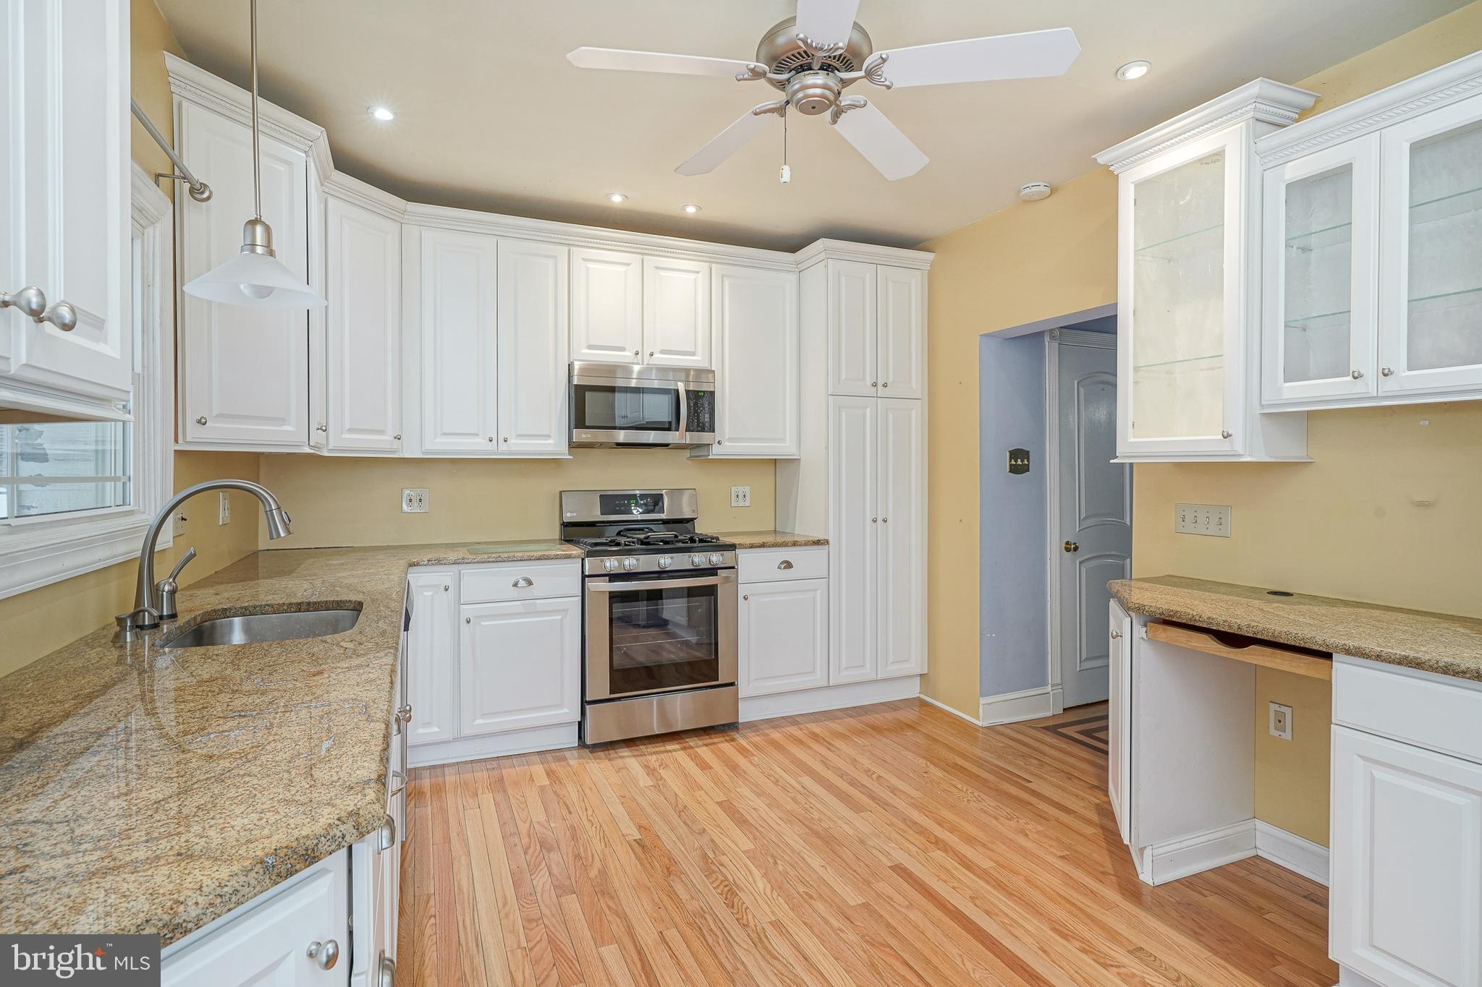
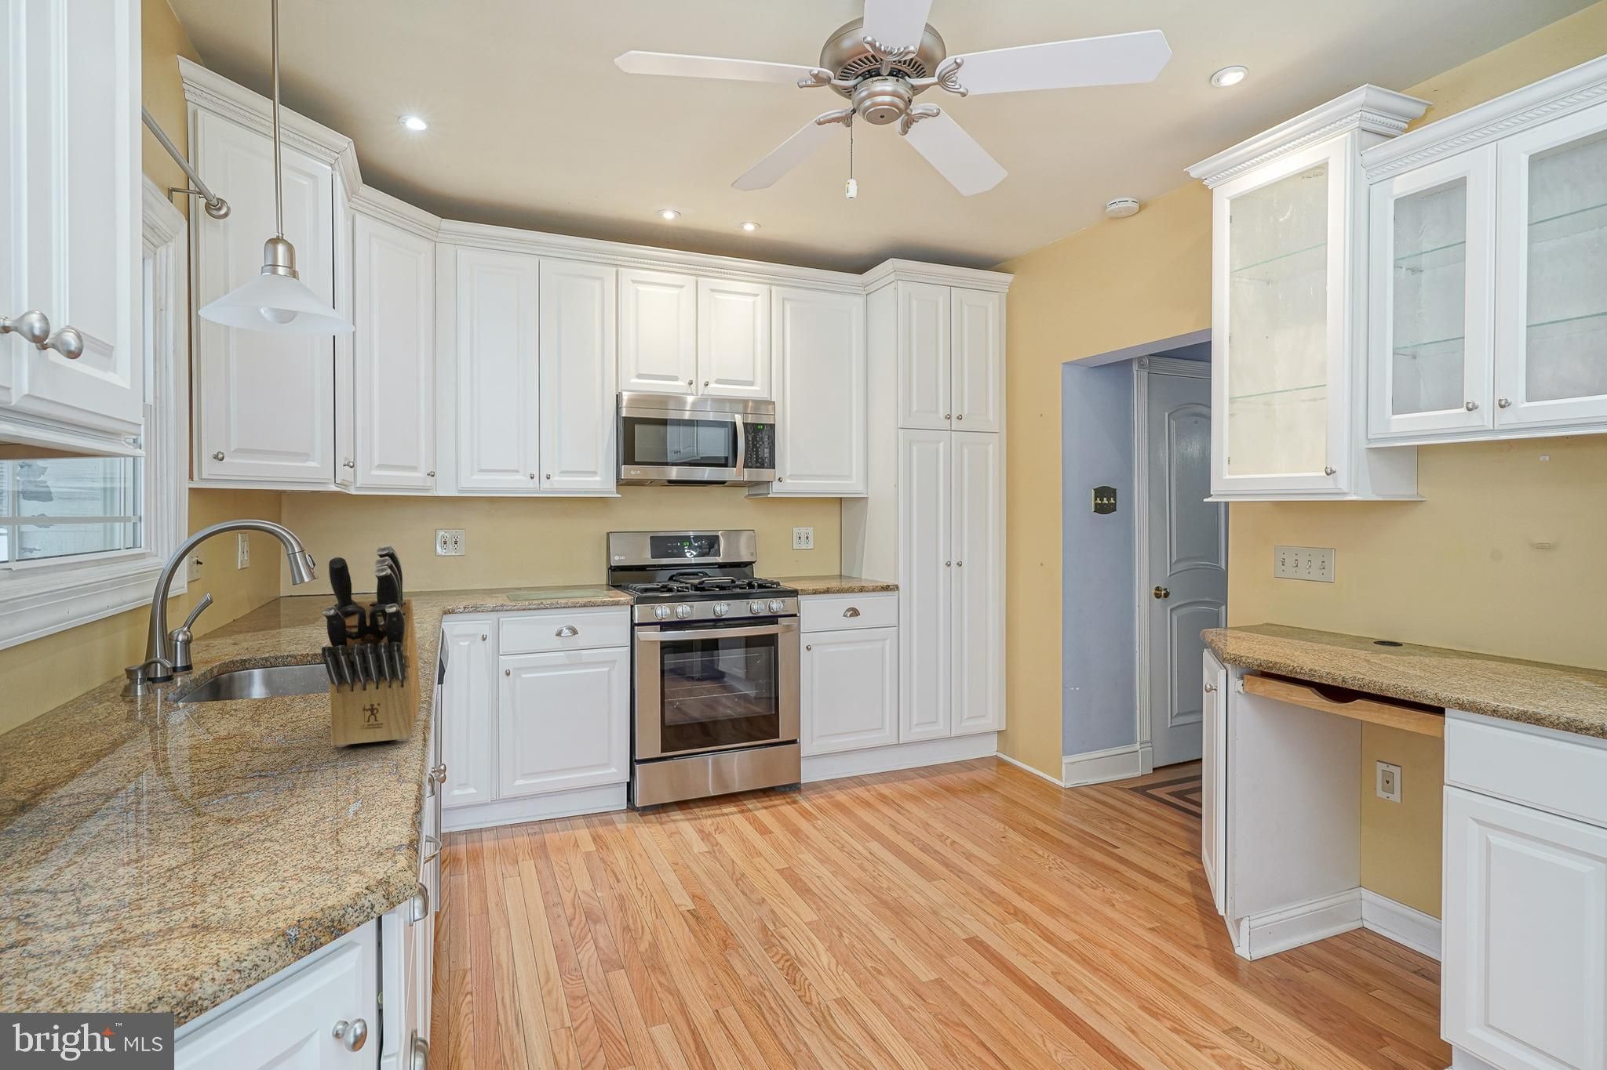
+ knife block (376, 638)
